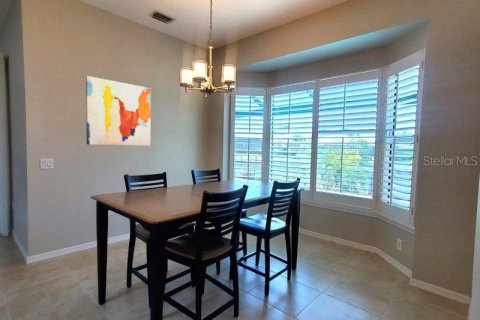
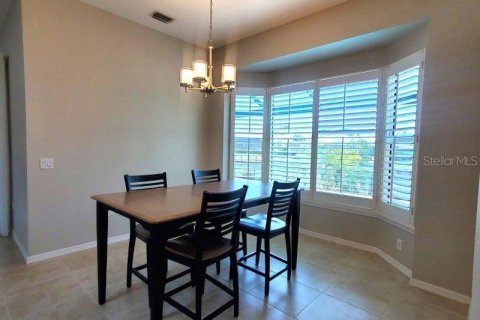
- wall art (121, 114)
